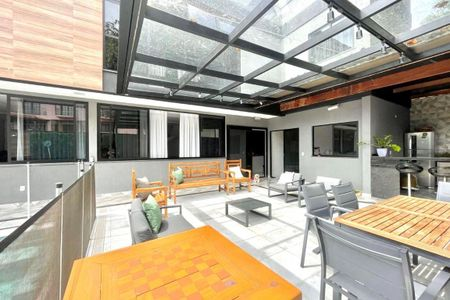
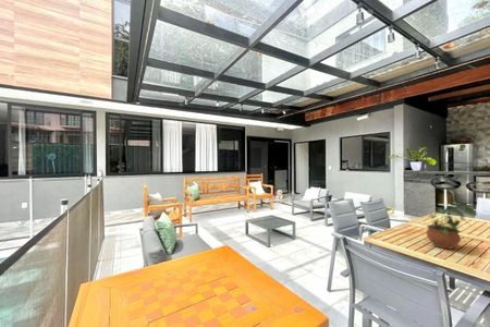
+ potted plant (450, 225)
